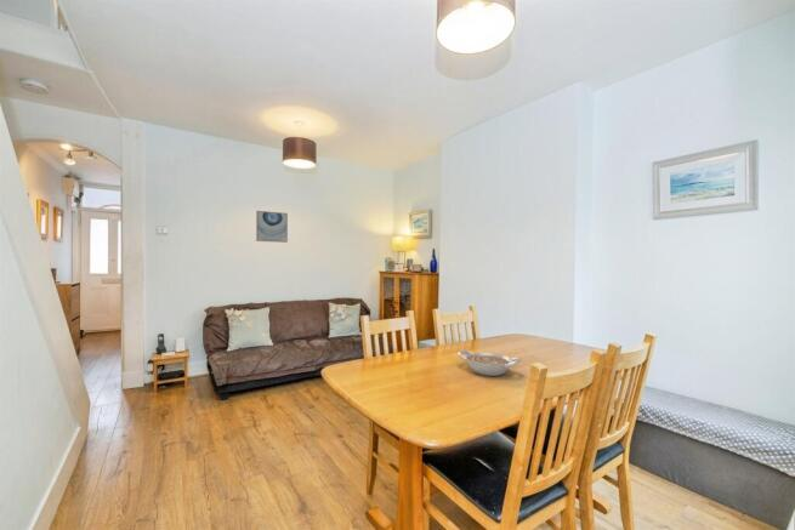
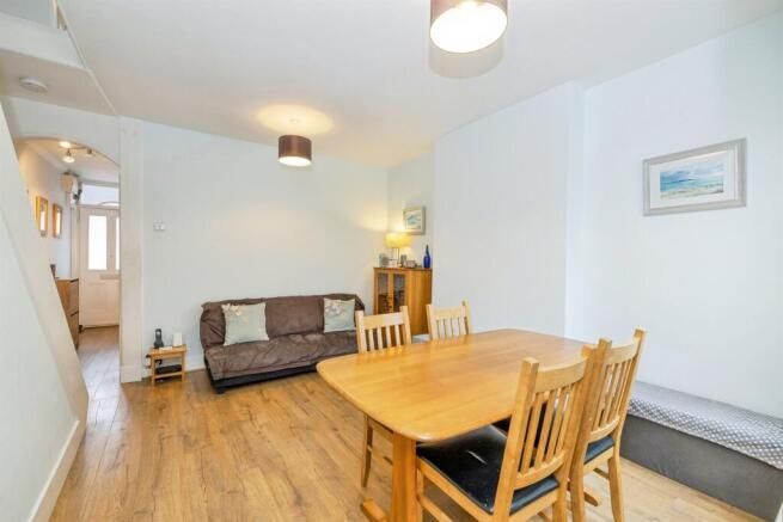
- bowl (488, 363)
- wall art (272, 227)
